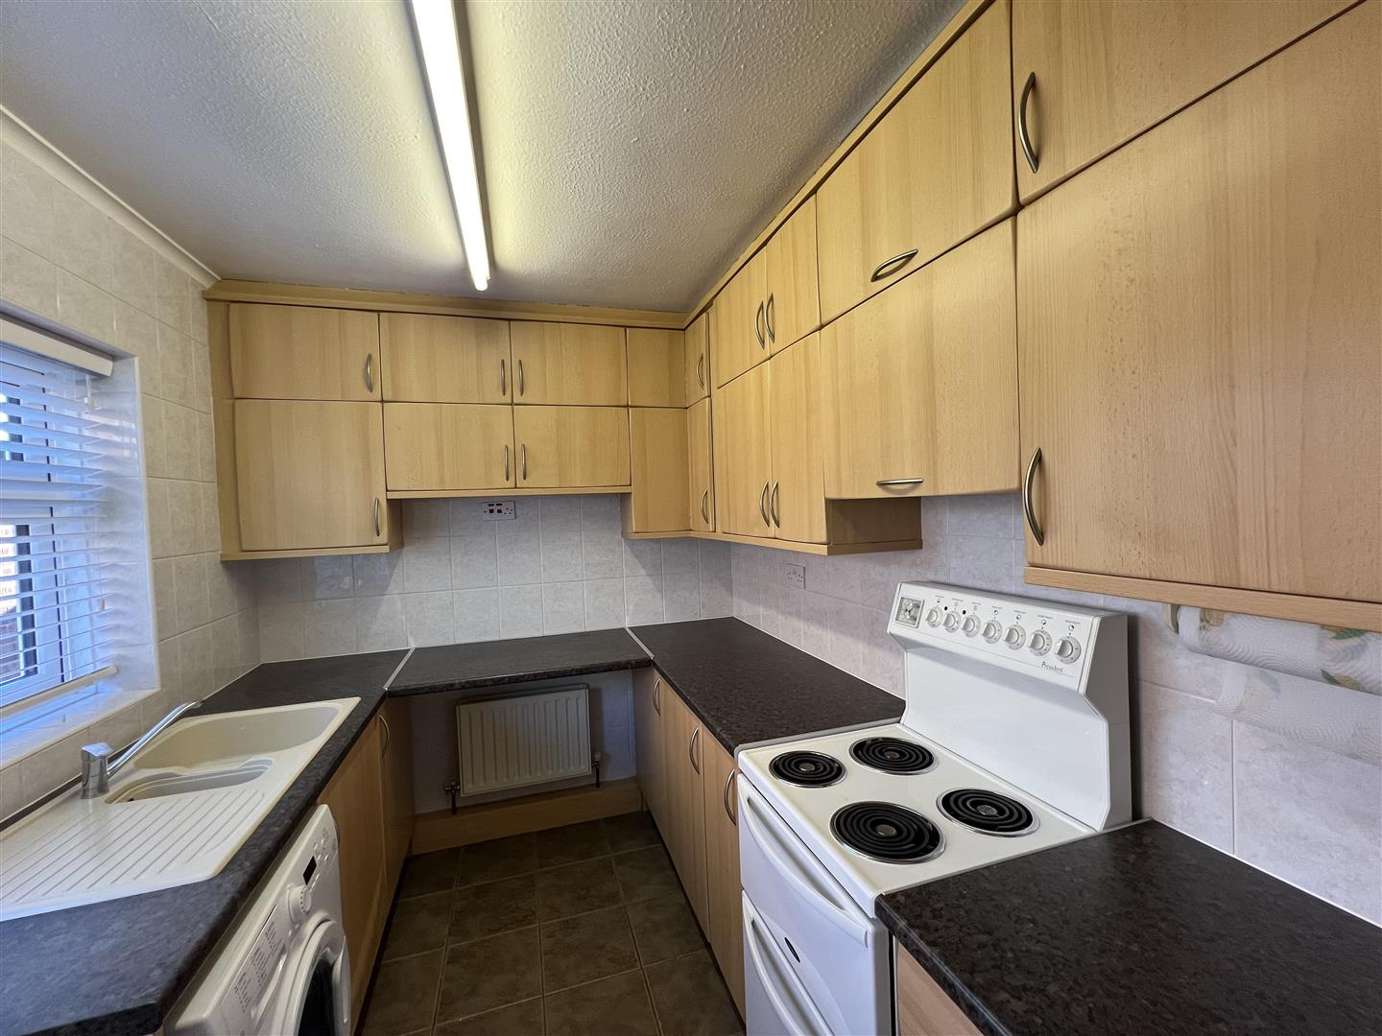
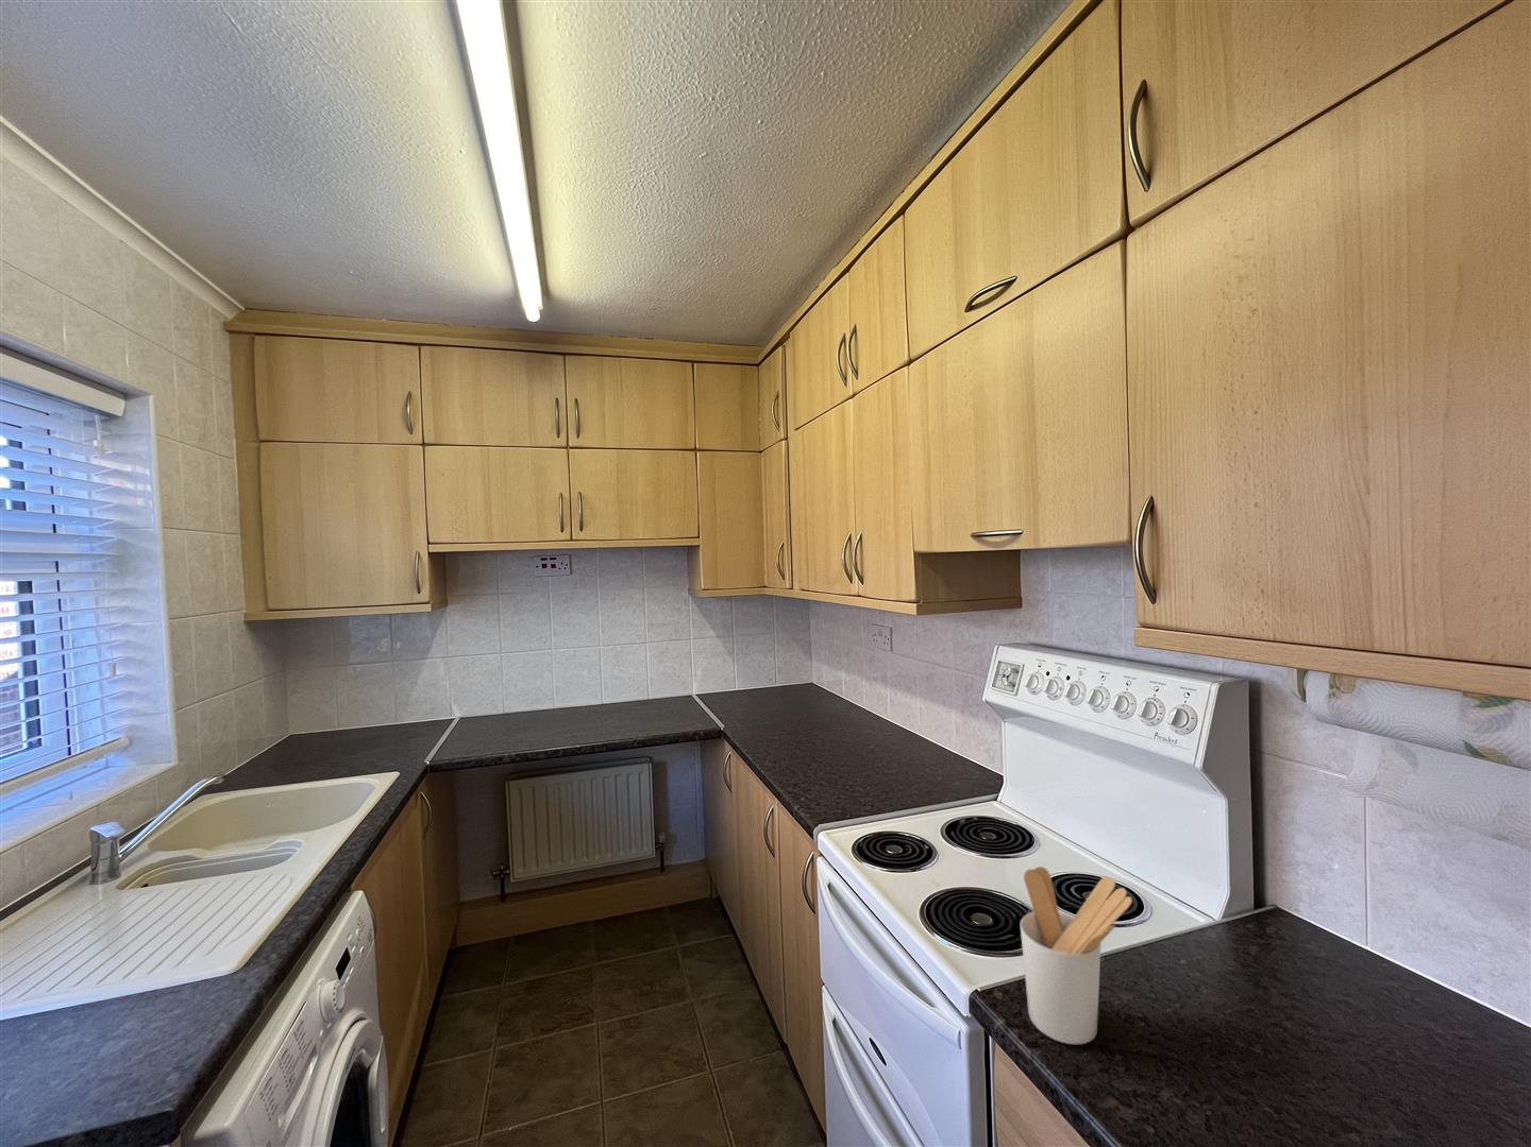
+ utensil holder (1077, 951)
